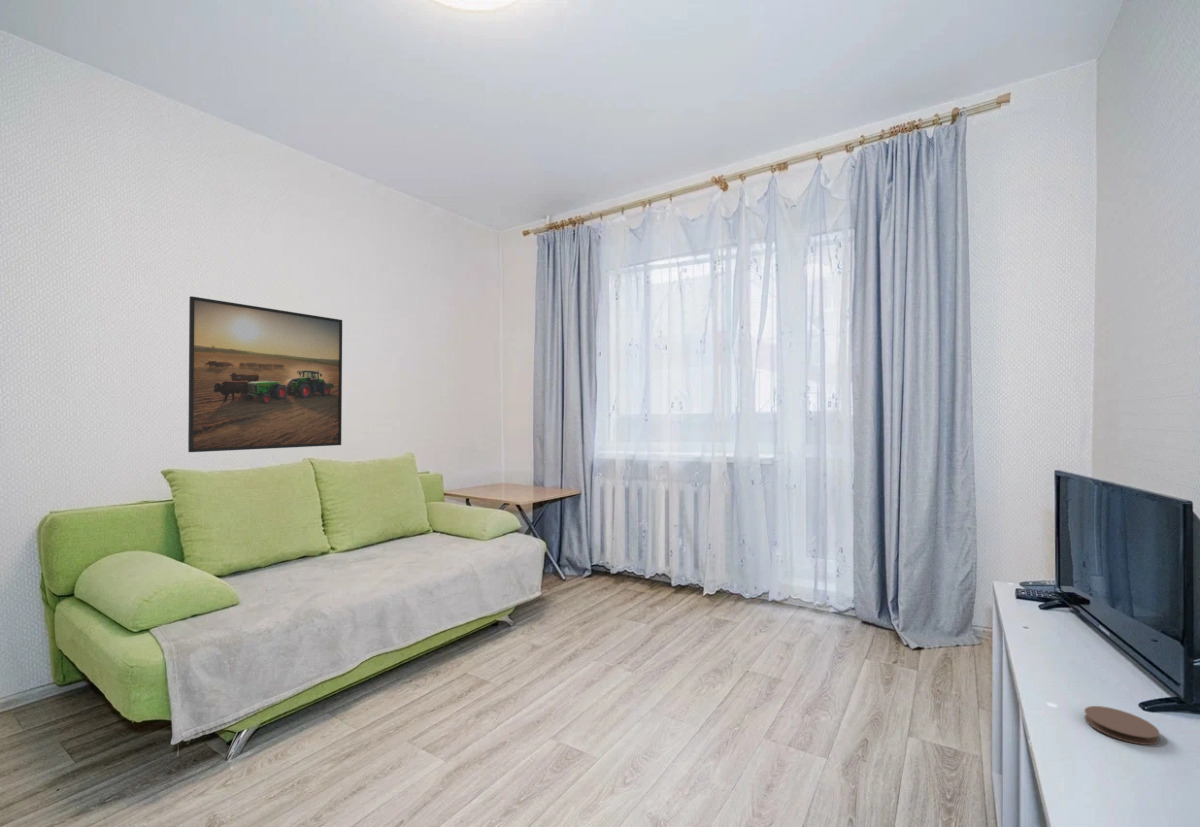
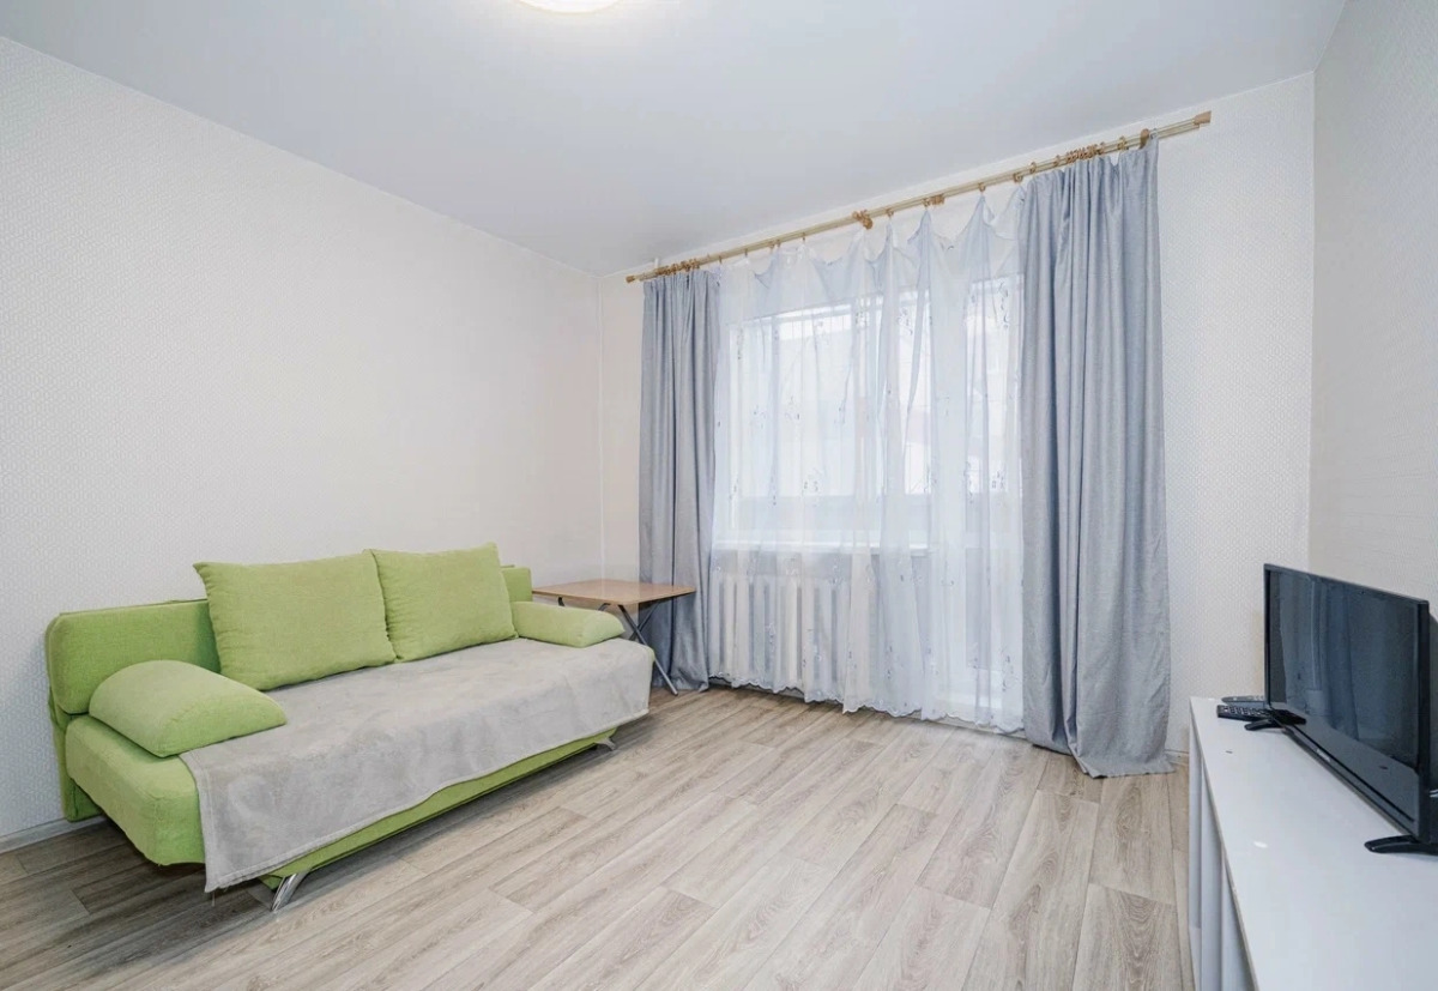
- coaster (1120, 724)
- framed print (273, 378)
